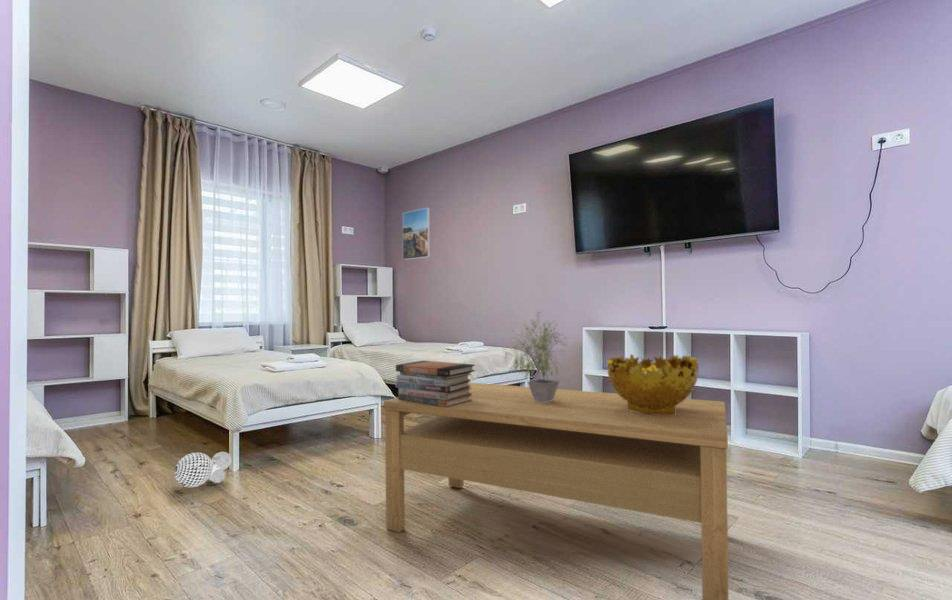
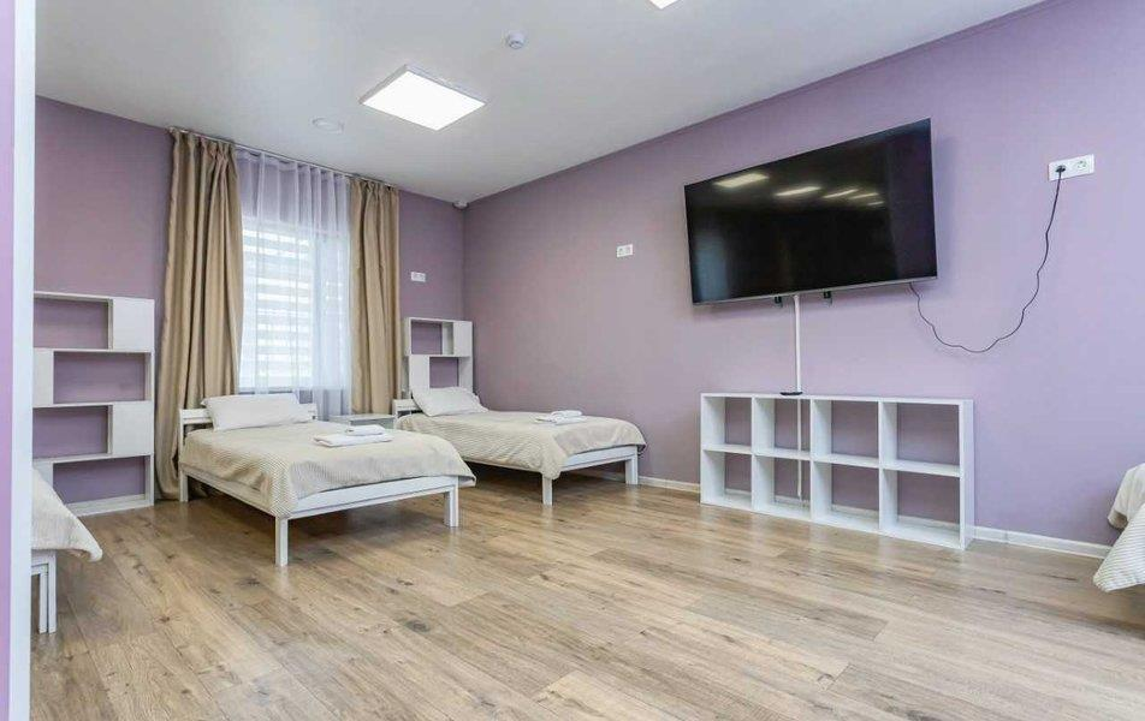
- coffee table (551, 466)
- book stack (434, 381)
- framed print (415, 234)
- decorative bowl (651, 383)
- decorative ball (204, 467)
- potted plant (537, 355)
